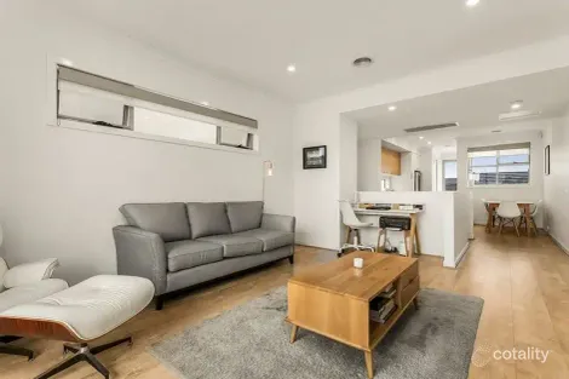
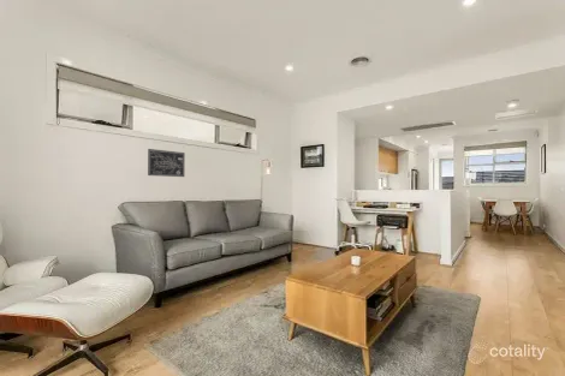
+ wall art (167, 163)
